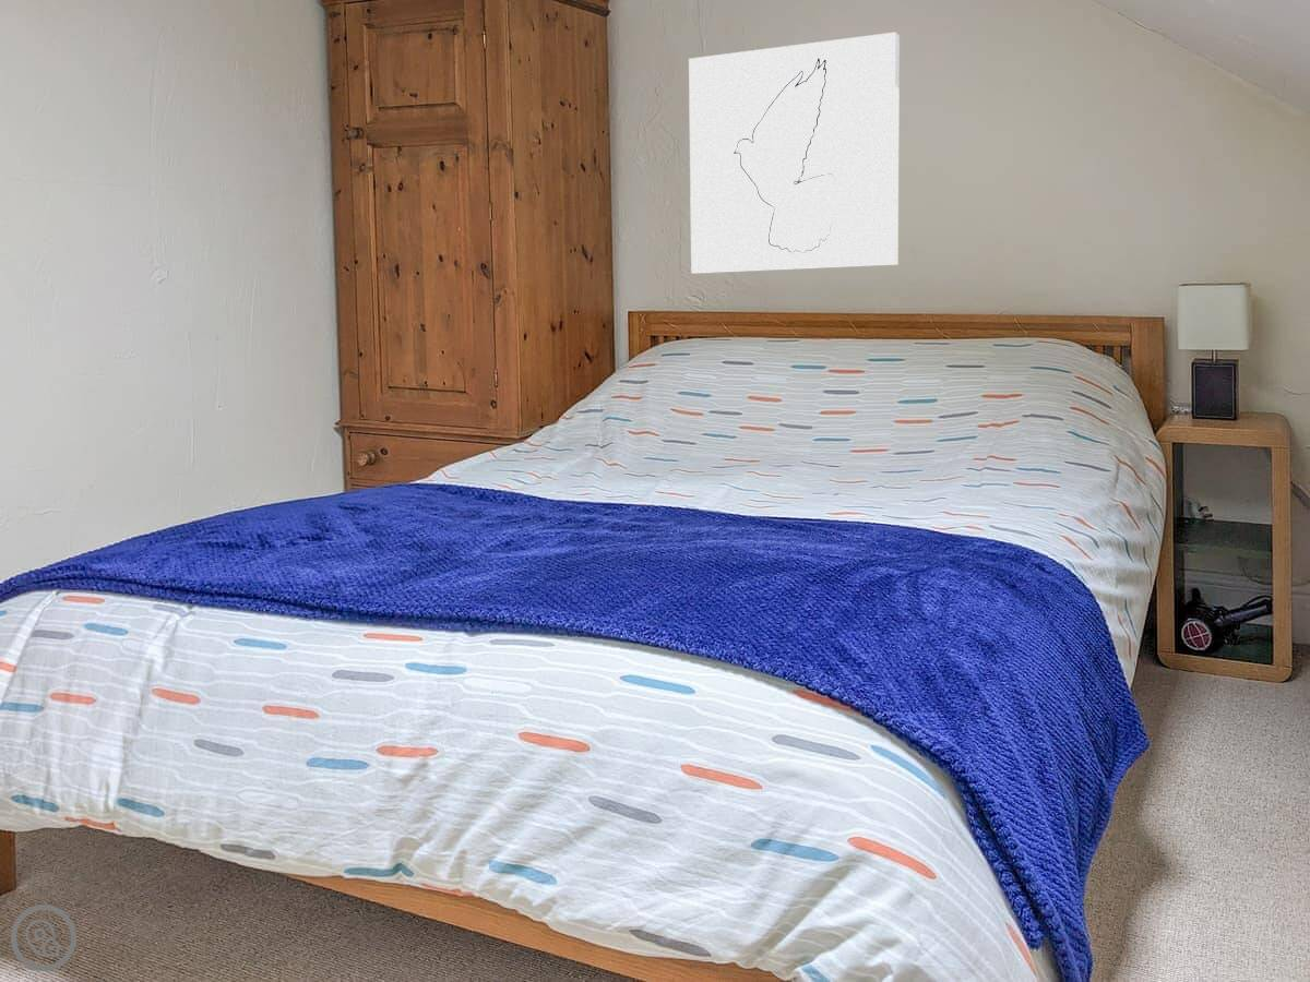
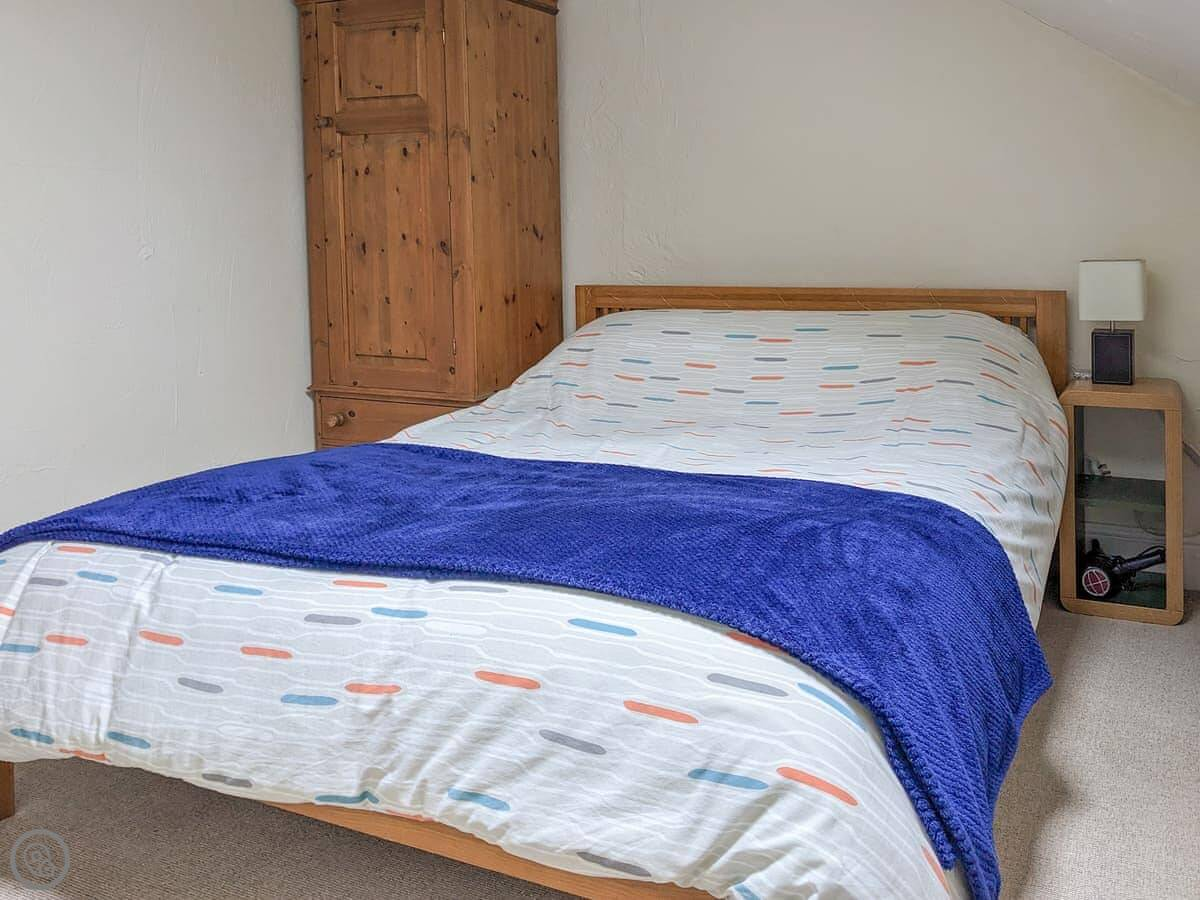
- wall art (790, 159)
